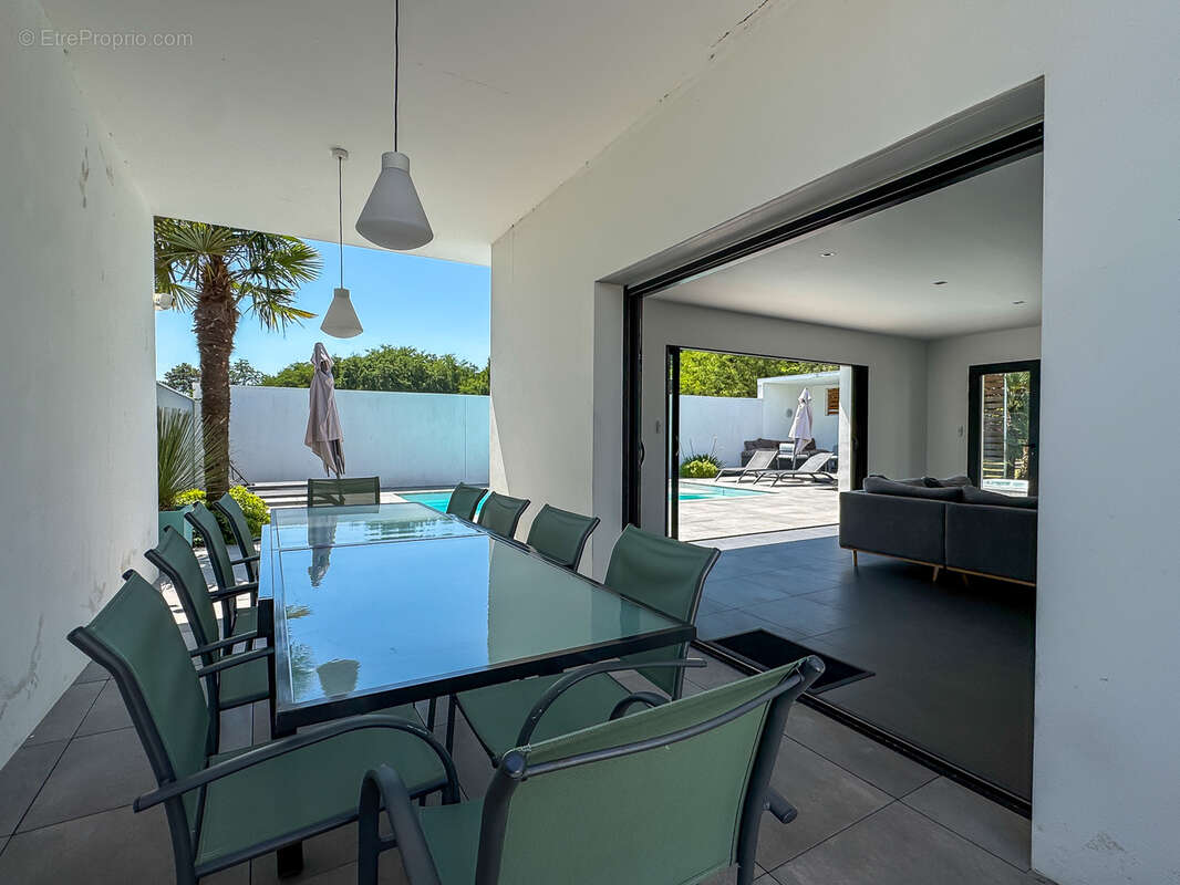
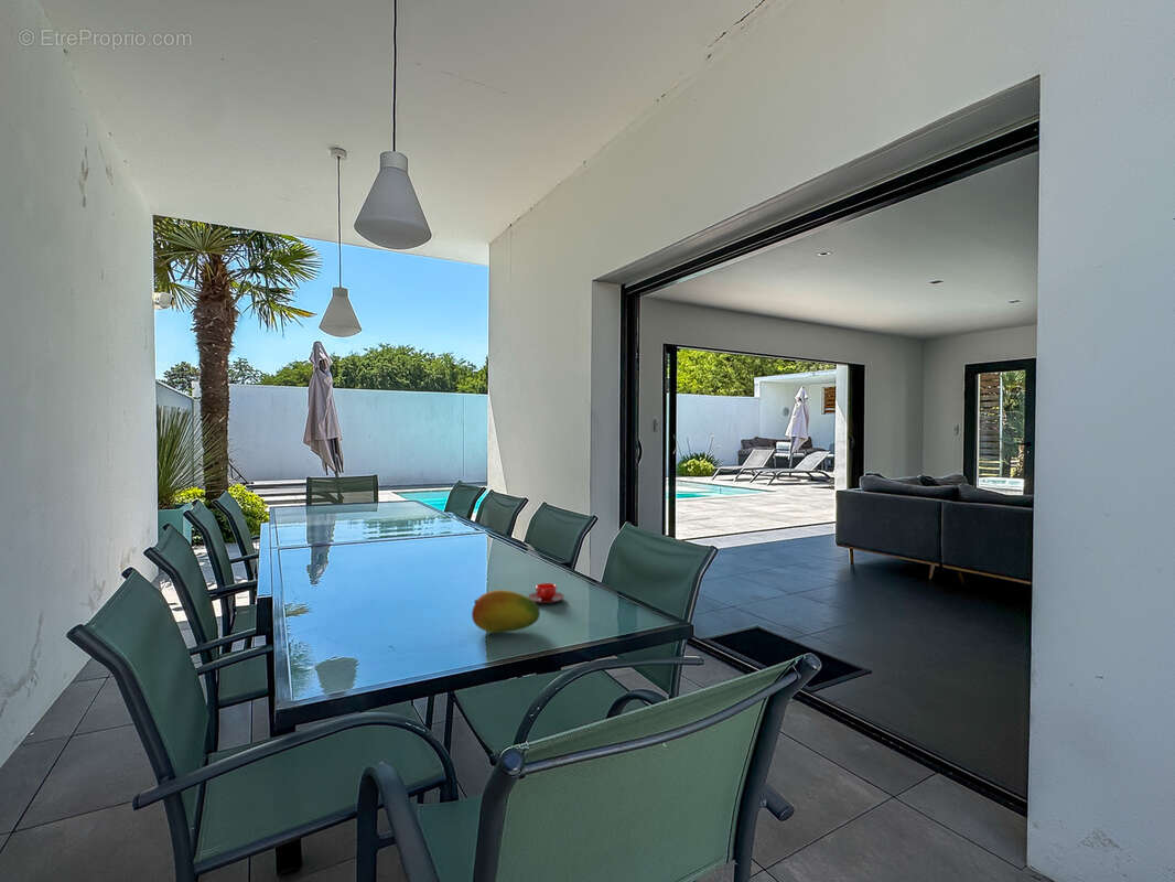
+ teacup (546, 592)
+ fruit (506, 611)
